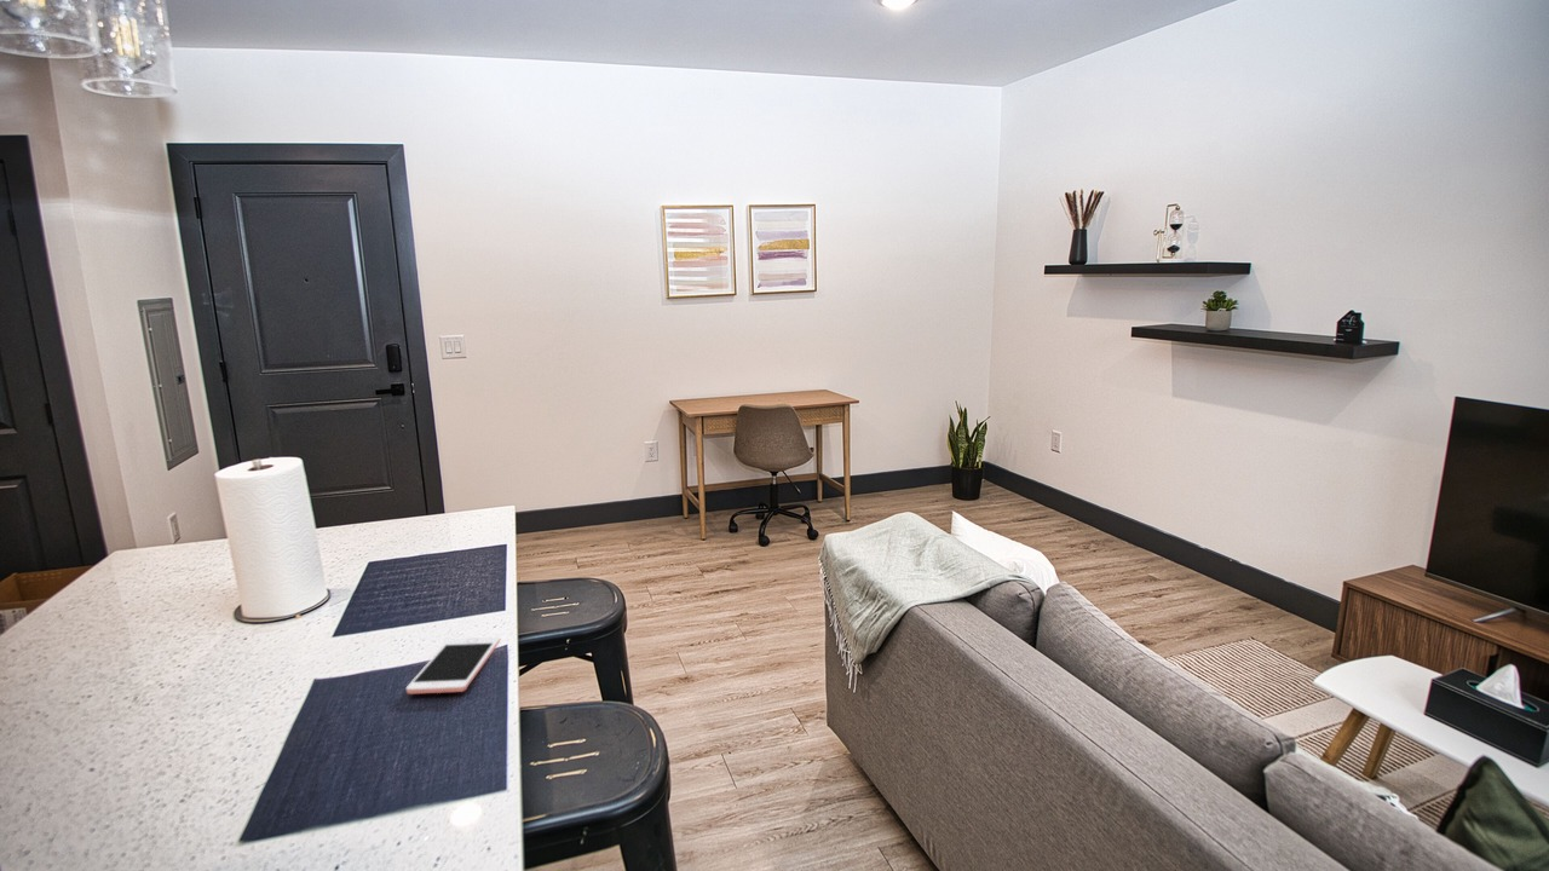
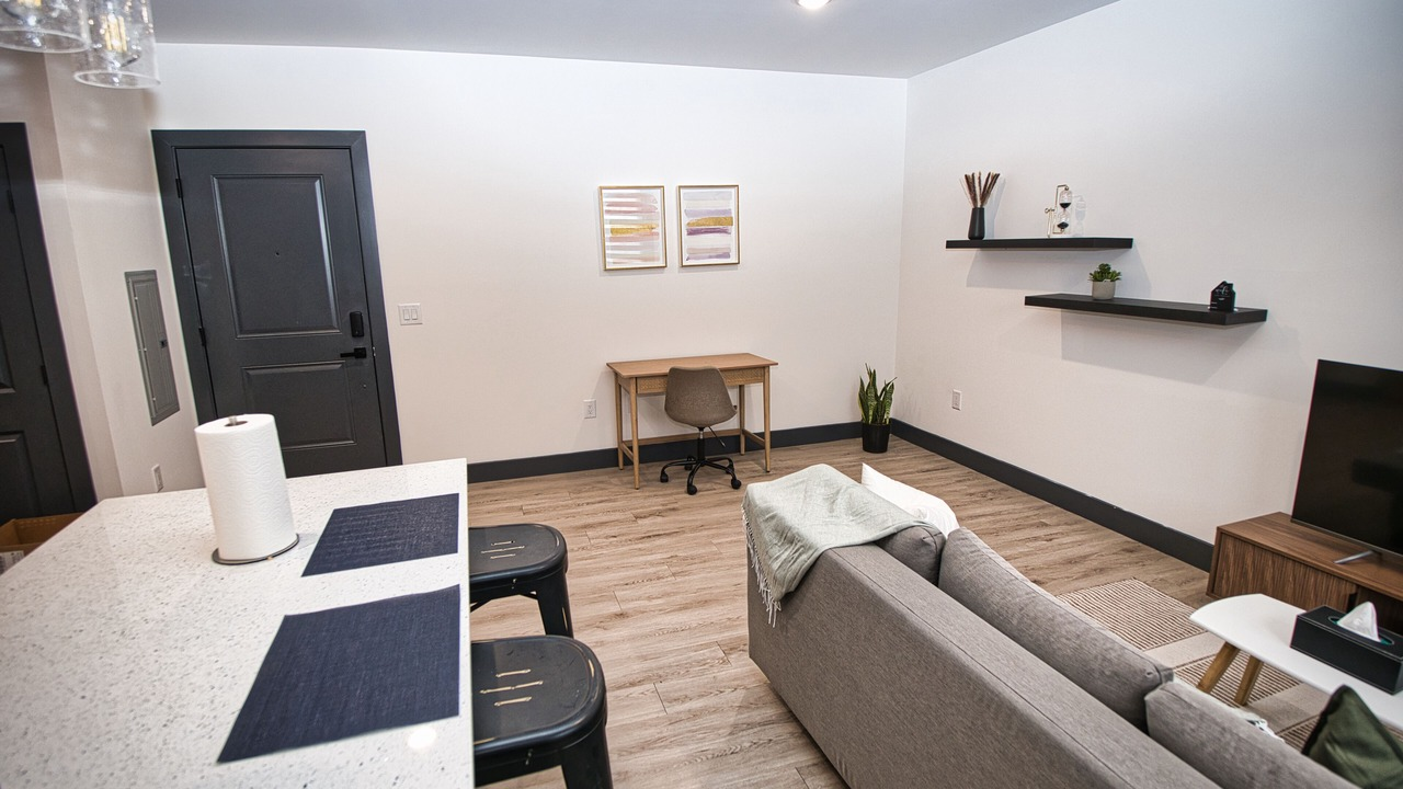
- cell phone (456, 663)
